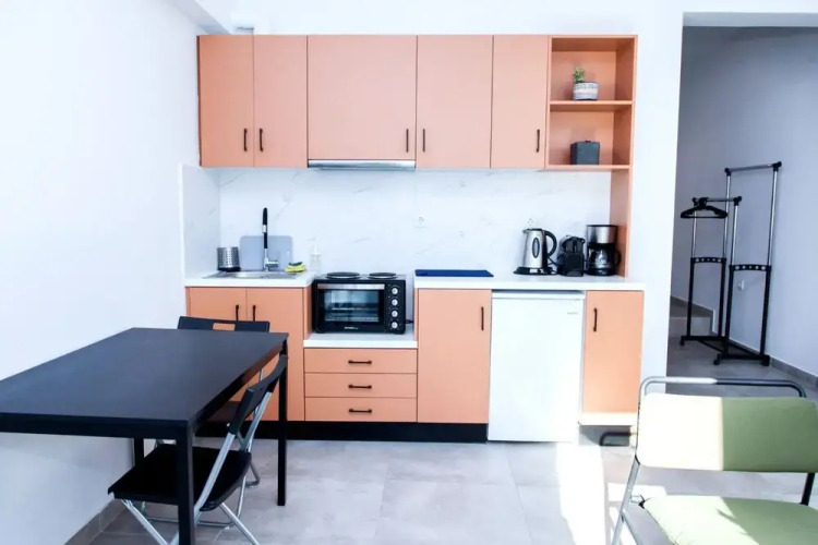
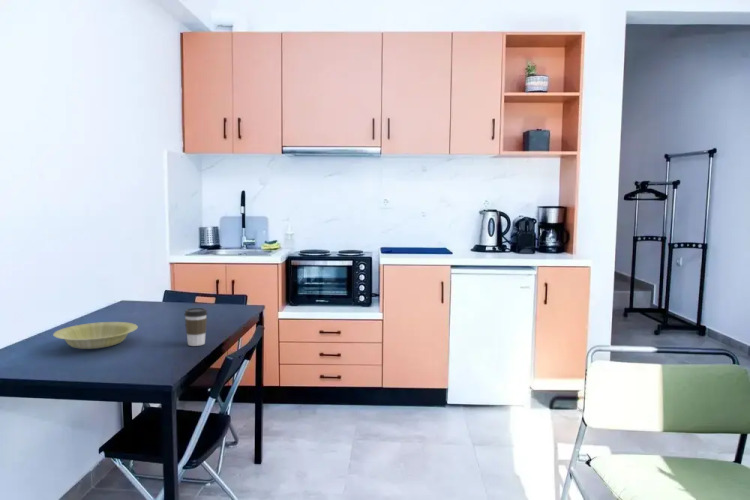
+ coffee cup (196, 326)
+ bowl (97, 337)
